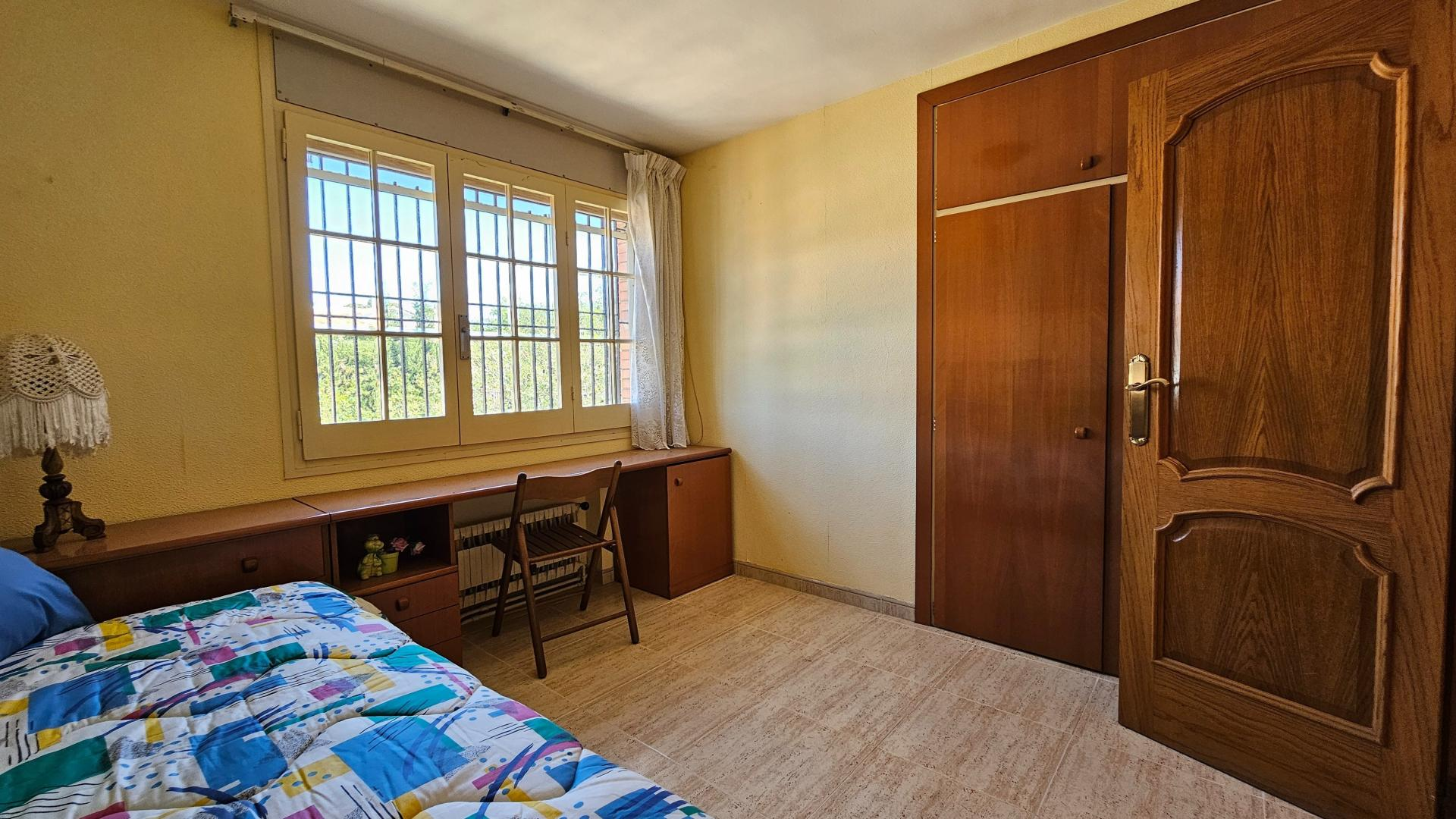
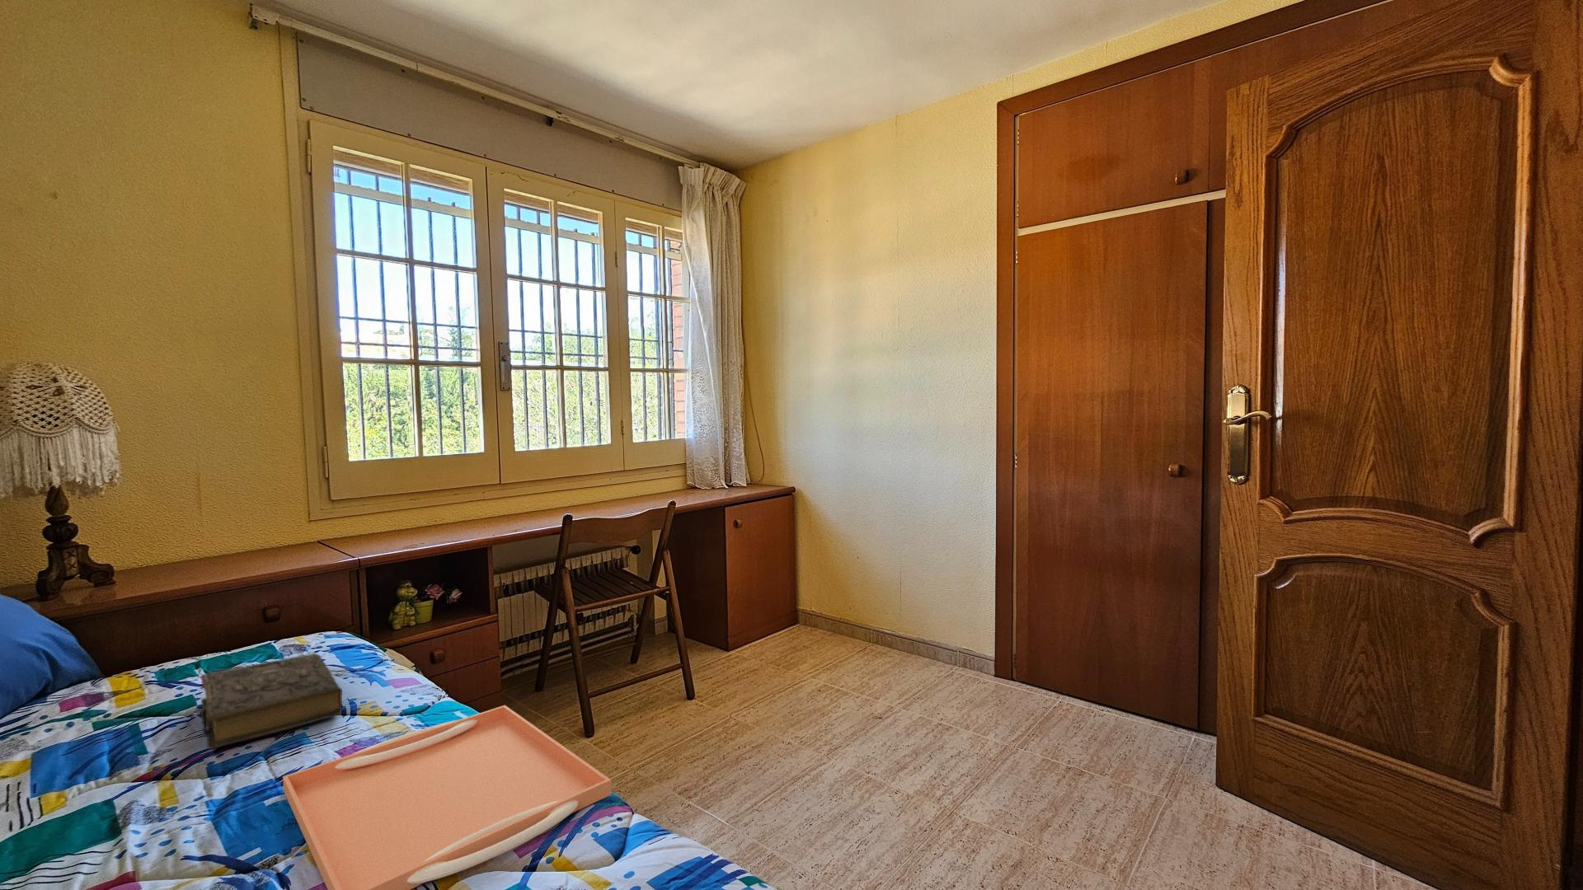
+ book (269, 694)
+ serving tray (445, 786)
